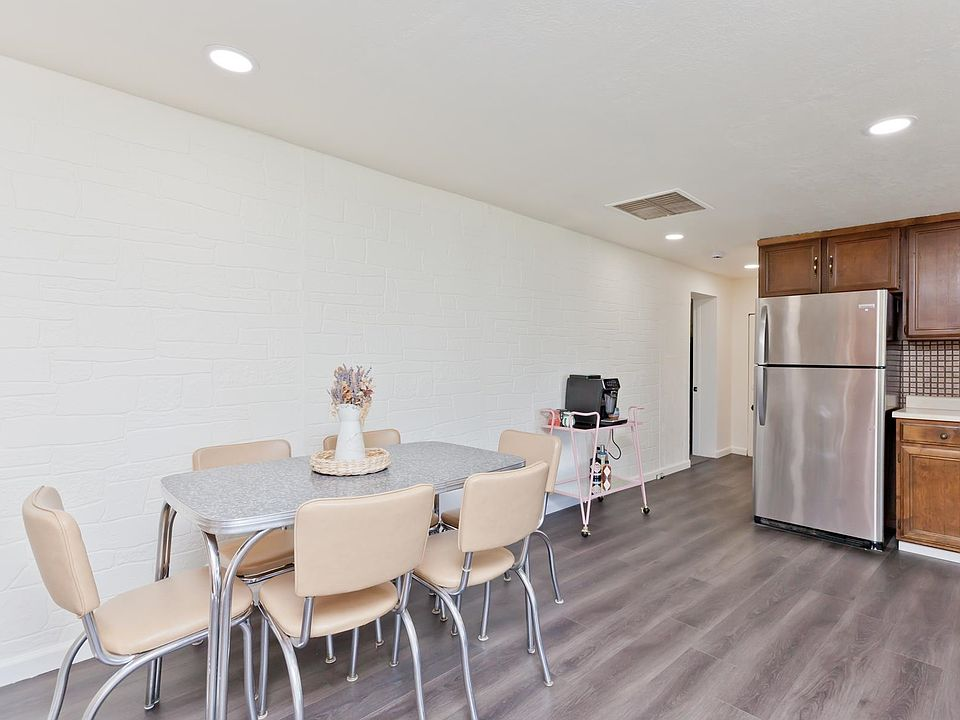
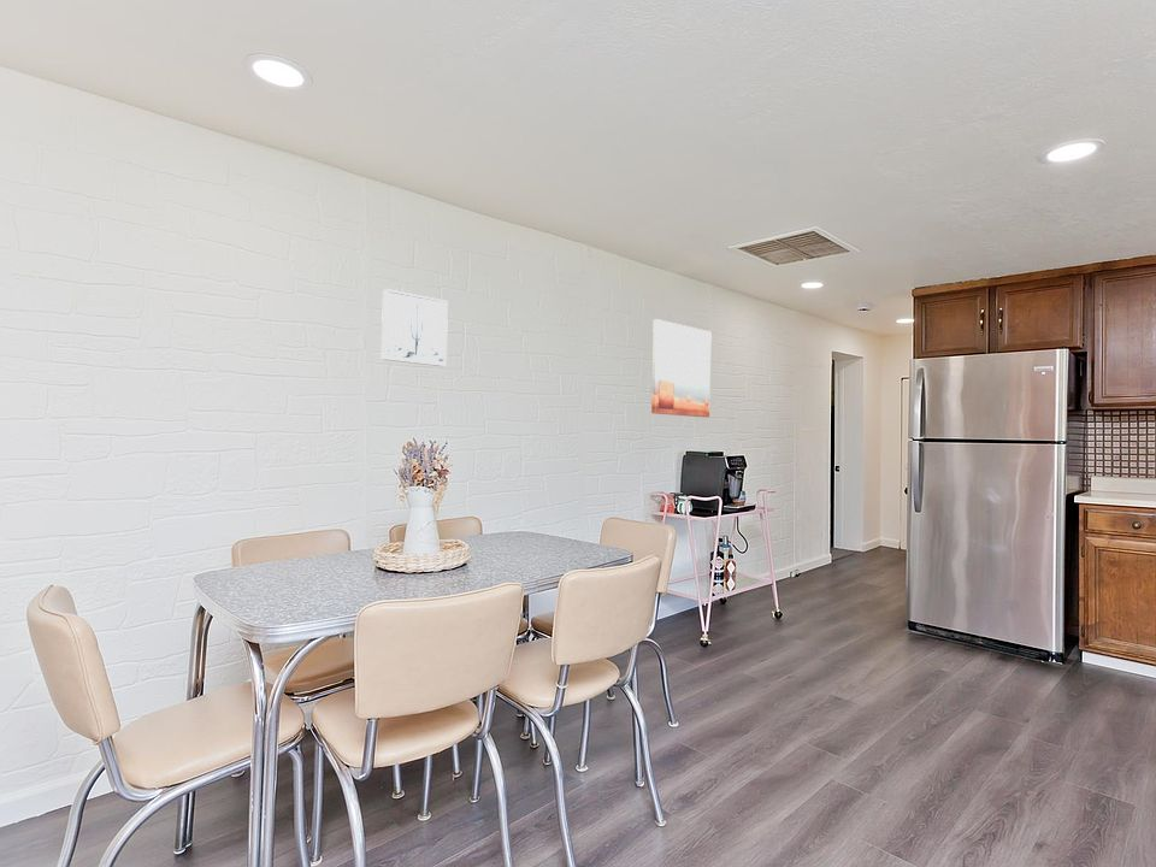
+ wall art (415, 329)
+ wall art (682, 370)
